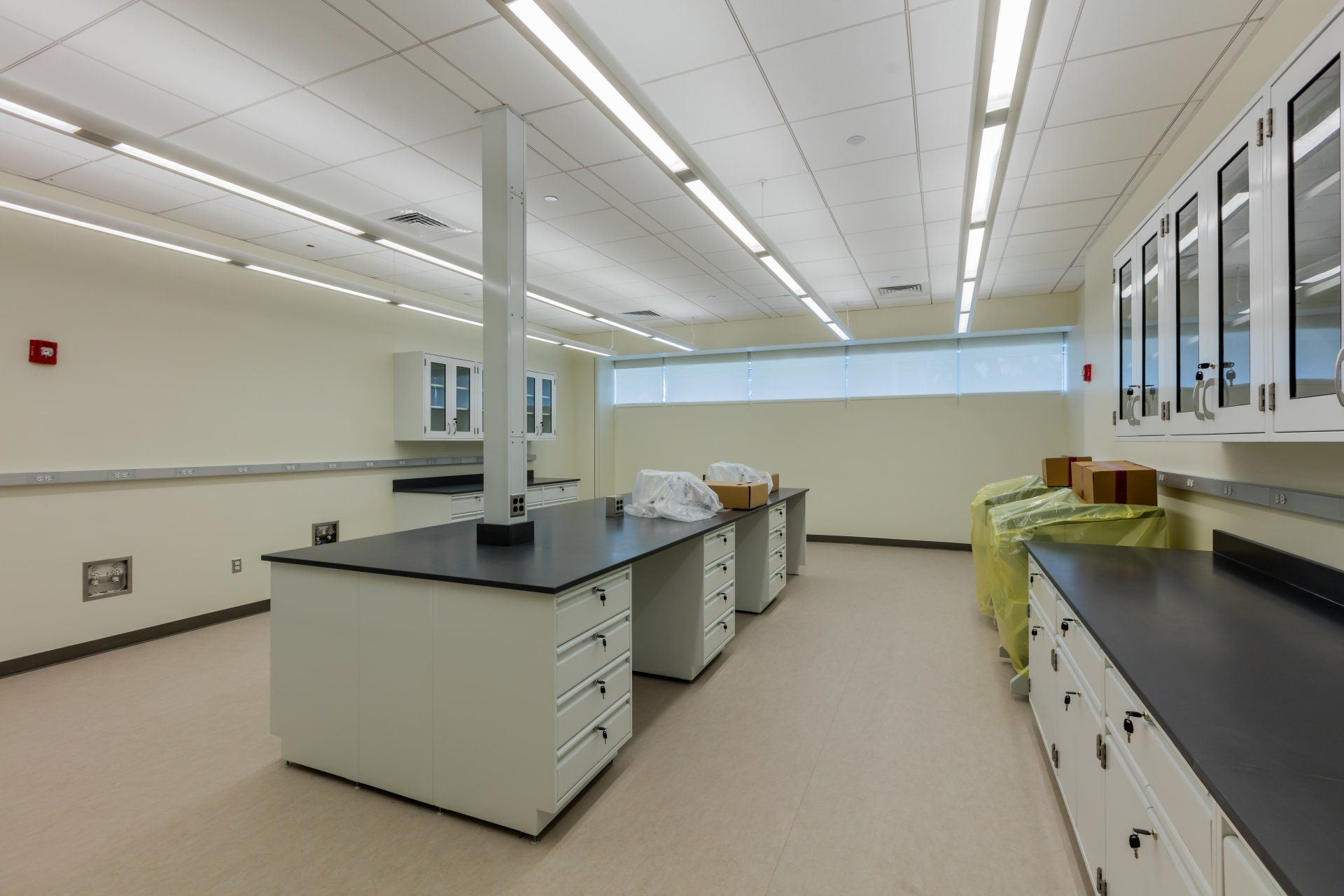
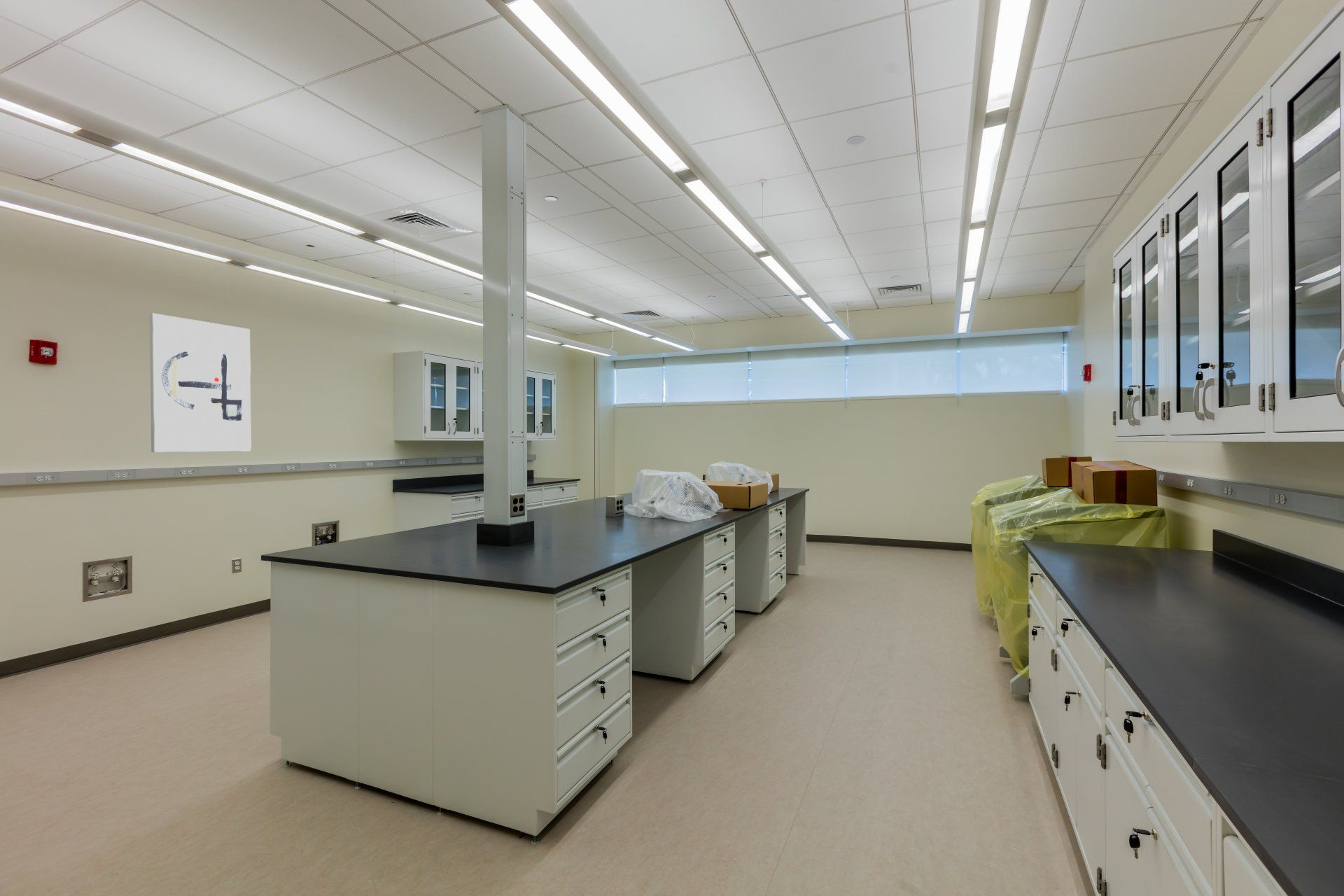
+ wall art (203, 386)
